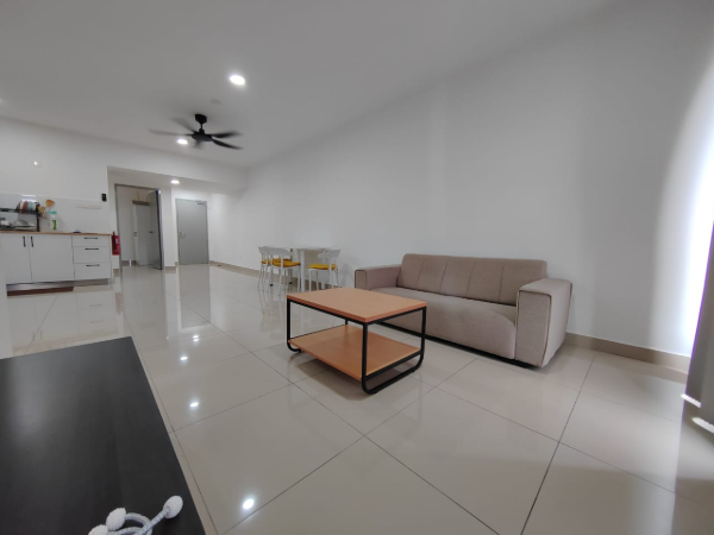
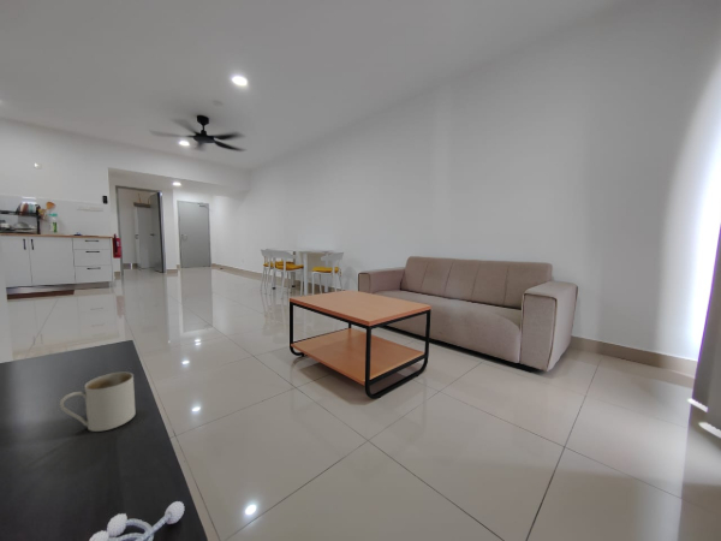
+ mug (100, 403)
